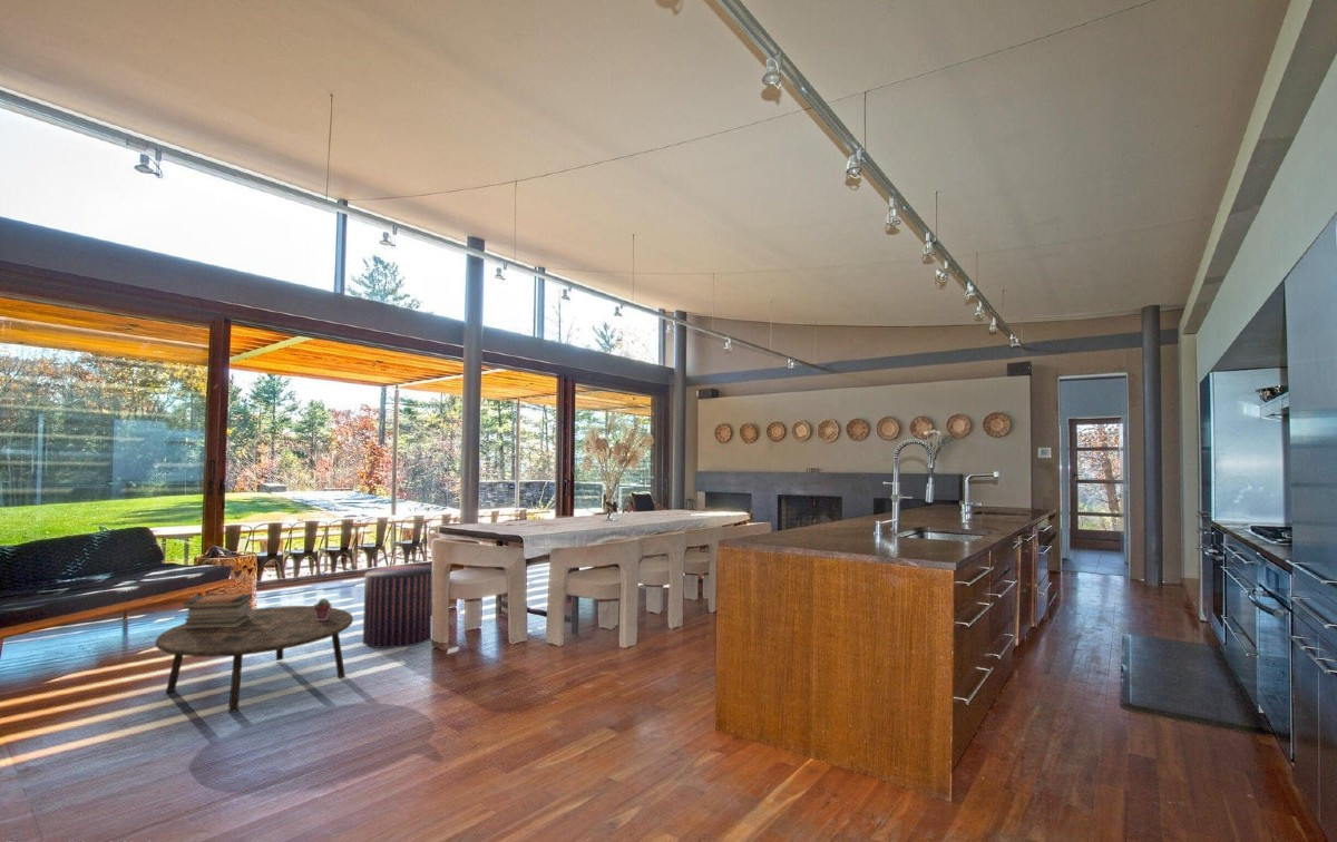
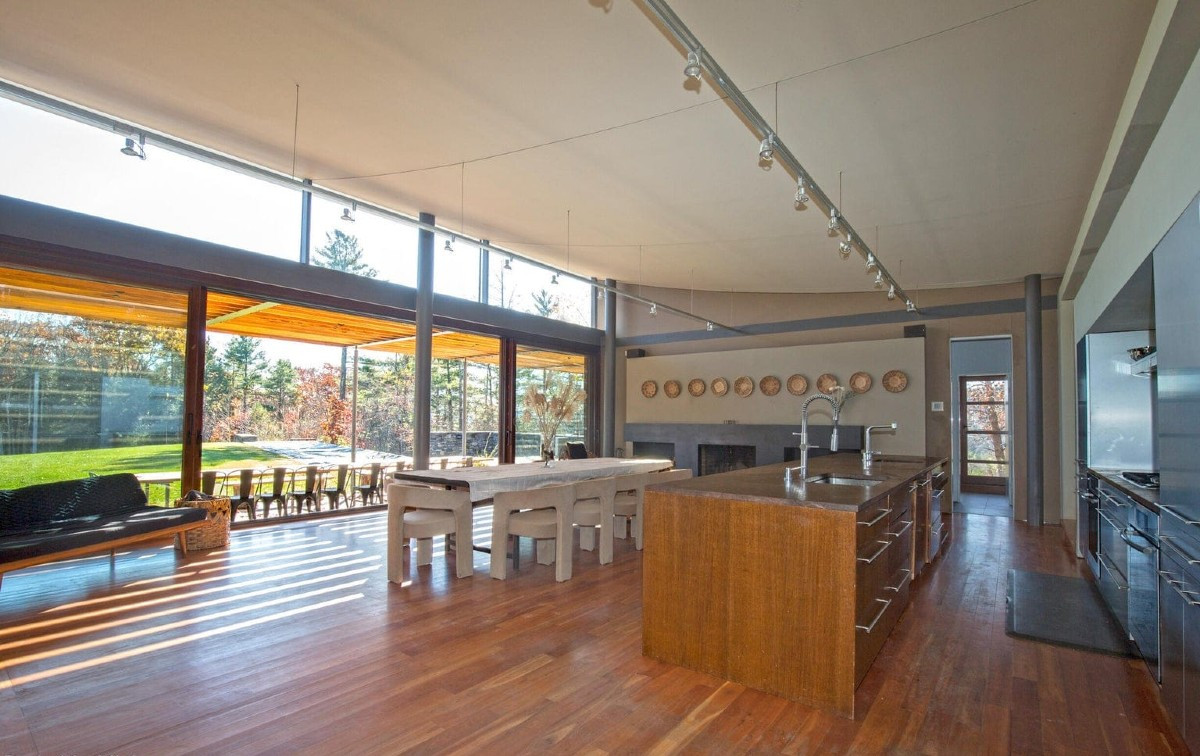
- stool (400, 605)
- coffee table (260, 652)
- potted succulent (322, 608)
- book stack (217, 610)
